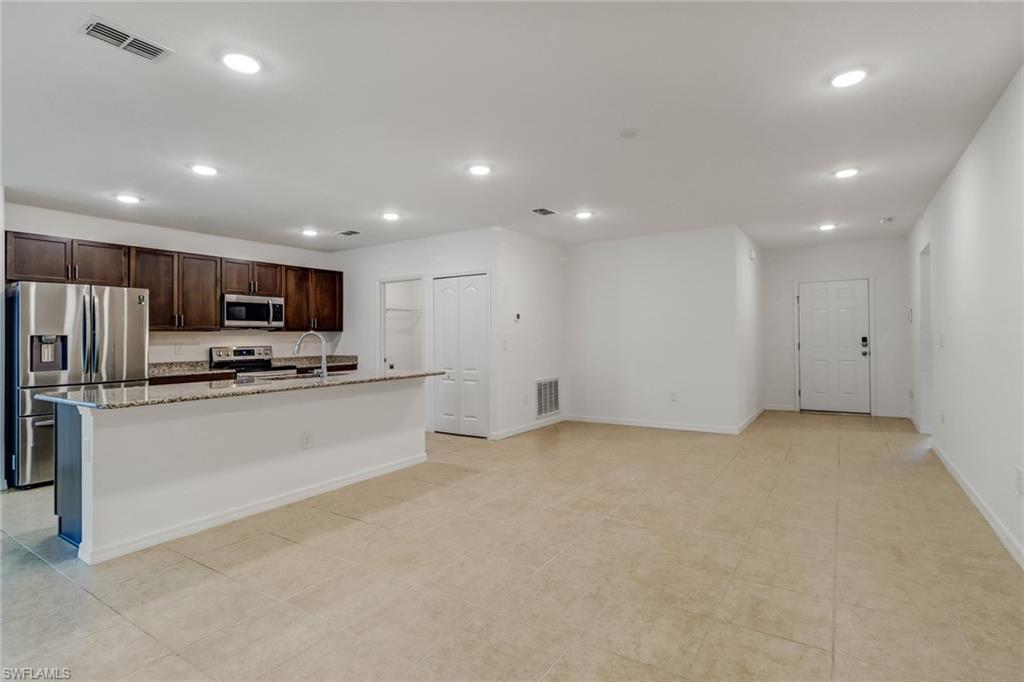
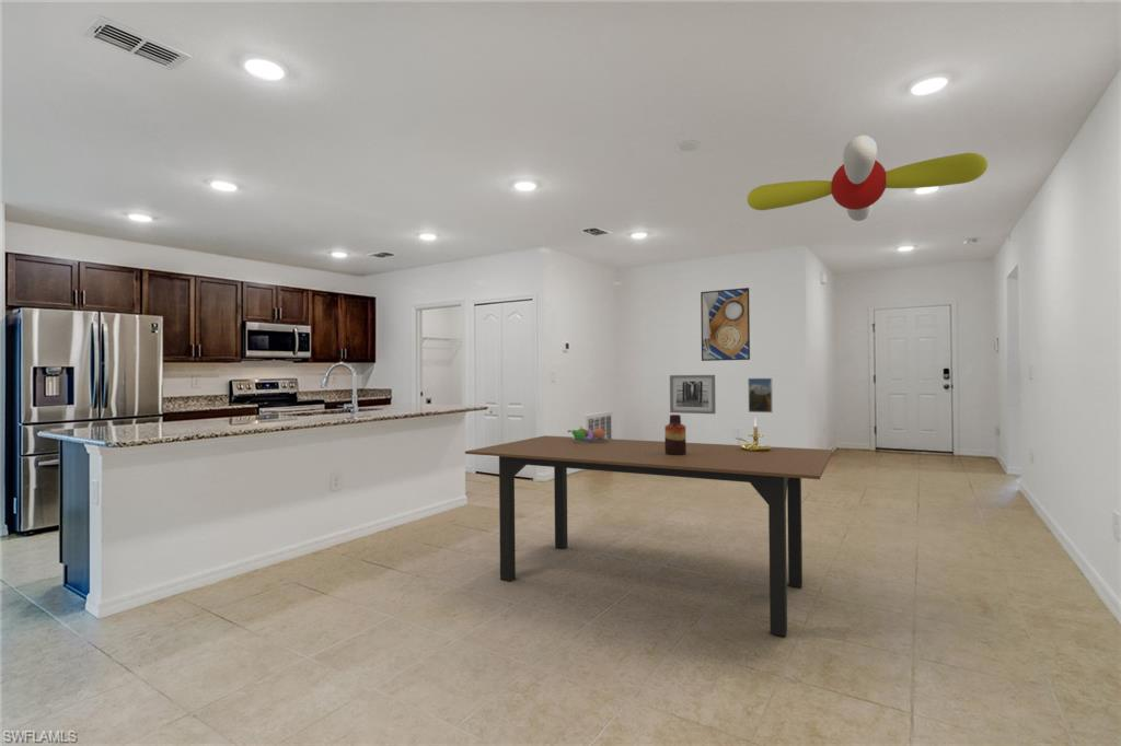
+ vase (674, 433)
+ dining table (646, 474)
+ candle holder (753, 433)
+ fruit bowl (588, 433)
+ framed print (760, 395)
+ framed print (725, 325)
+ wall art (692, 394)
+ ceiling fan (856, 185)
